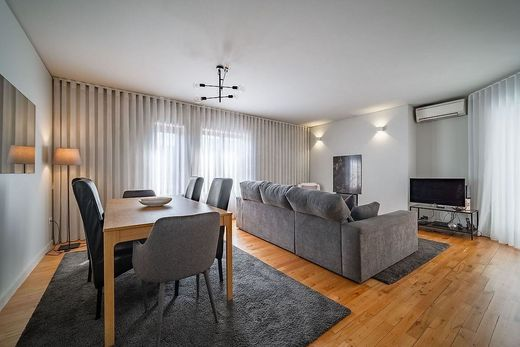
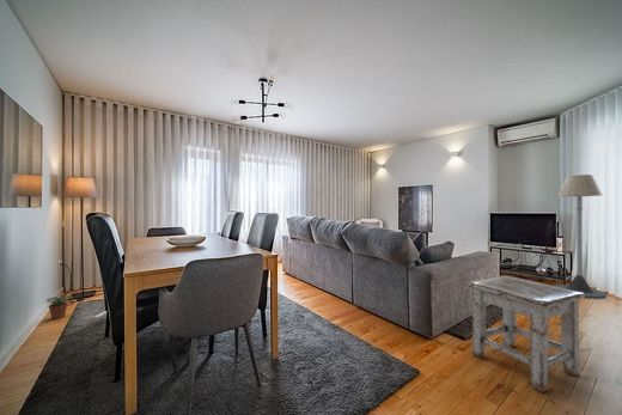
+ floor lamp (579, 233)
+ potted plant (59, 306)
+ stool (519, 328)
